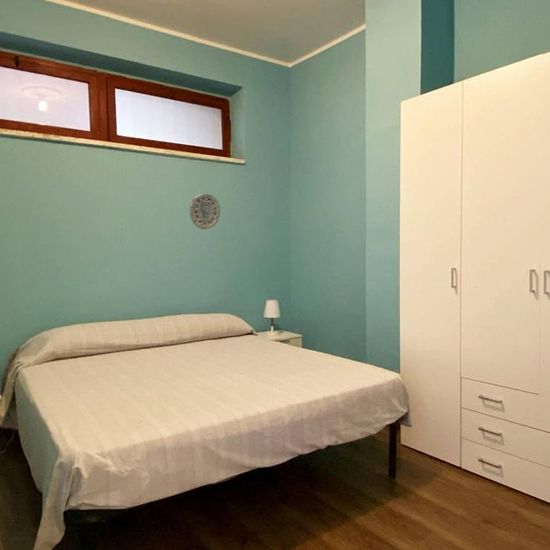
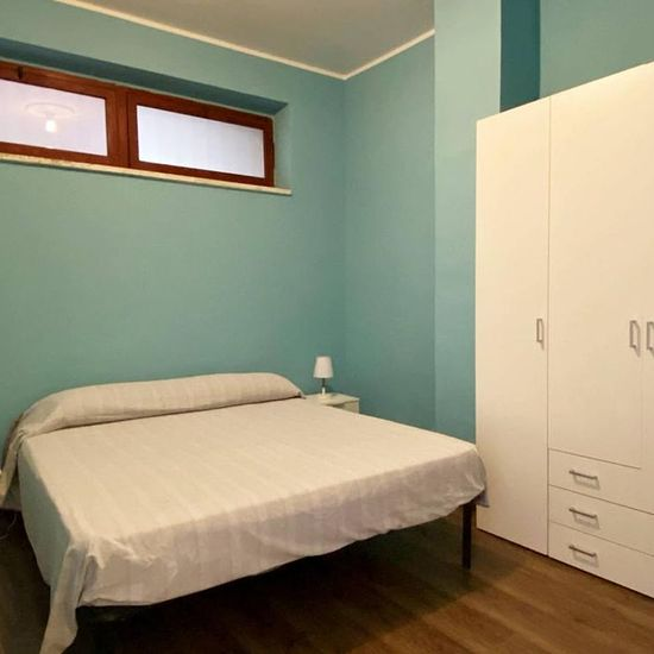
- decorative plate (205, 211)
